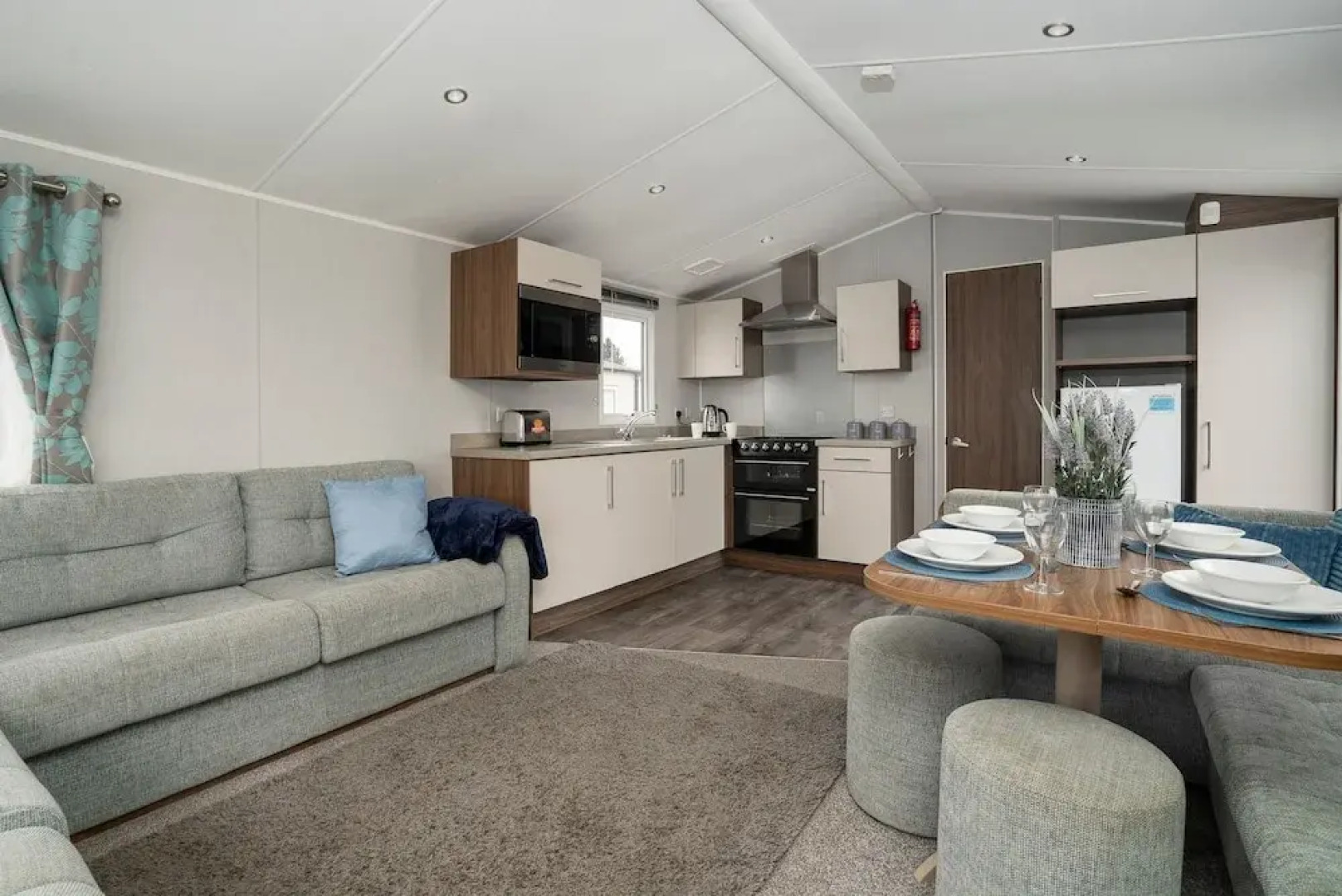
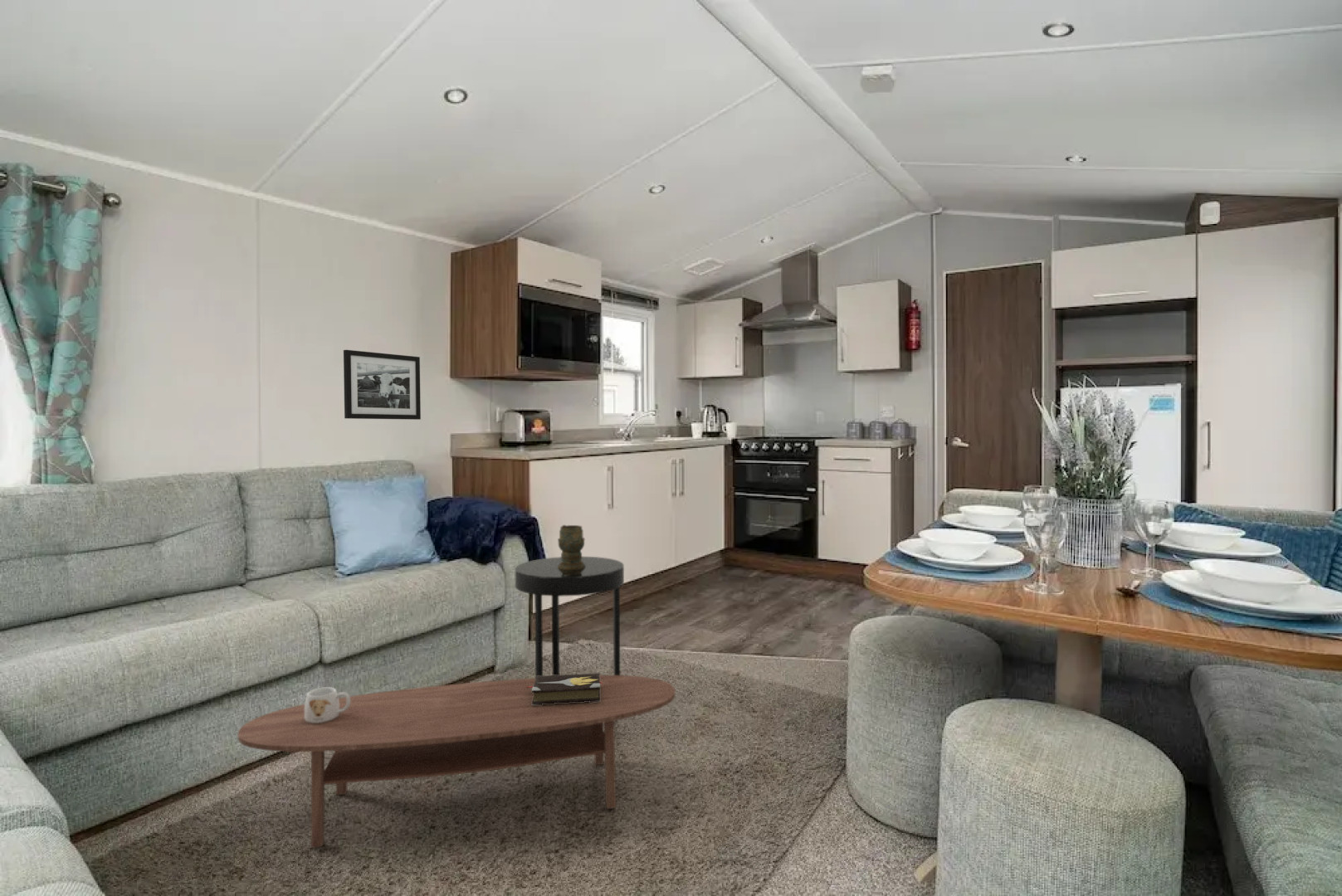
+ picture frame (383, 386)
+ coffee table (472, 752)
+ mug (569, 545)
+ mug (328, 704)
+ hardback book (567, 686)
+ side table (559, 638)
